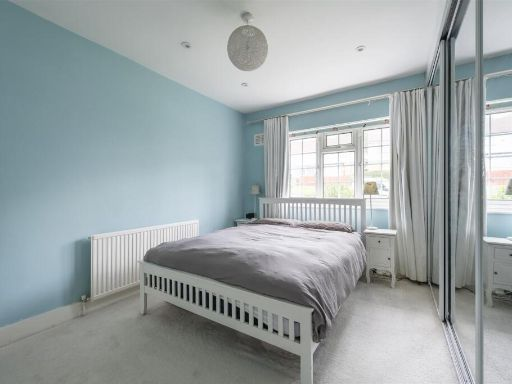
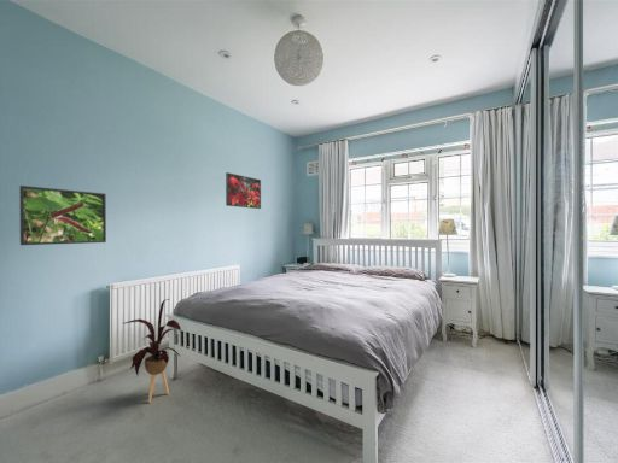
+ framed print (244, 192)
+ house plant (152, 350)
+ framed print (66, 216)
